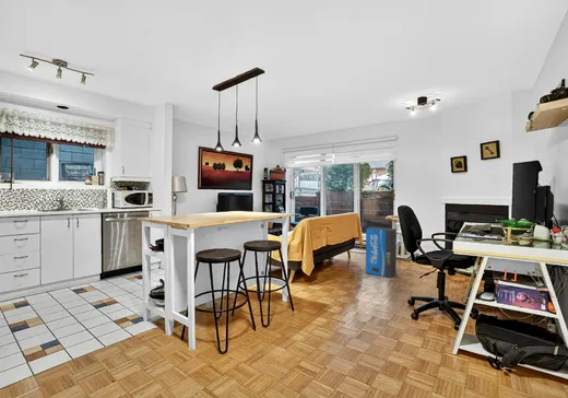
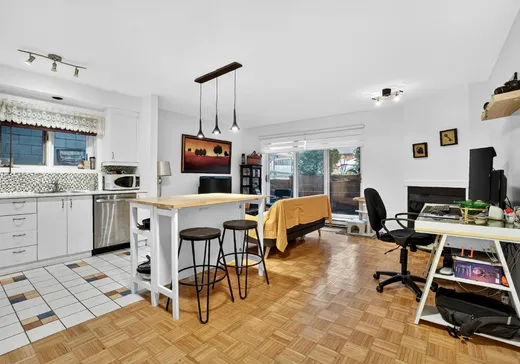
- air purifier (380, 250)
